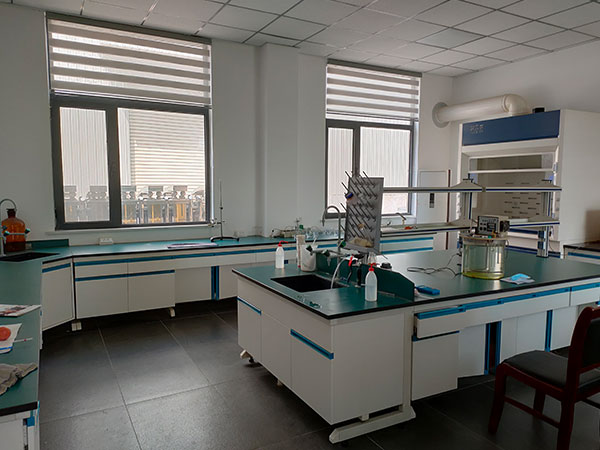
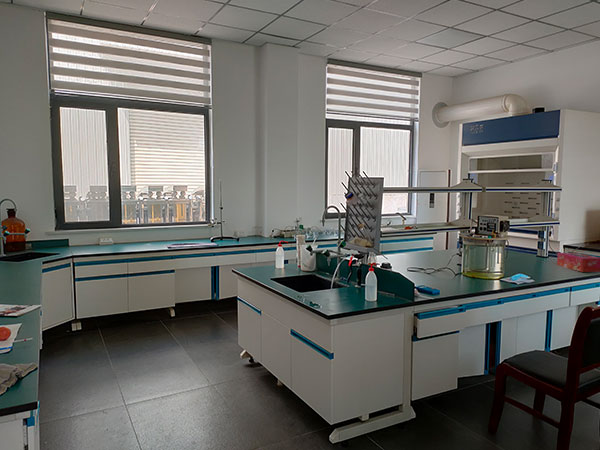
+ tissue box (578, 261)
